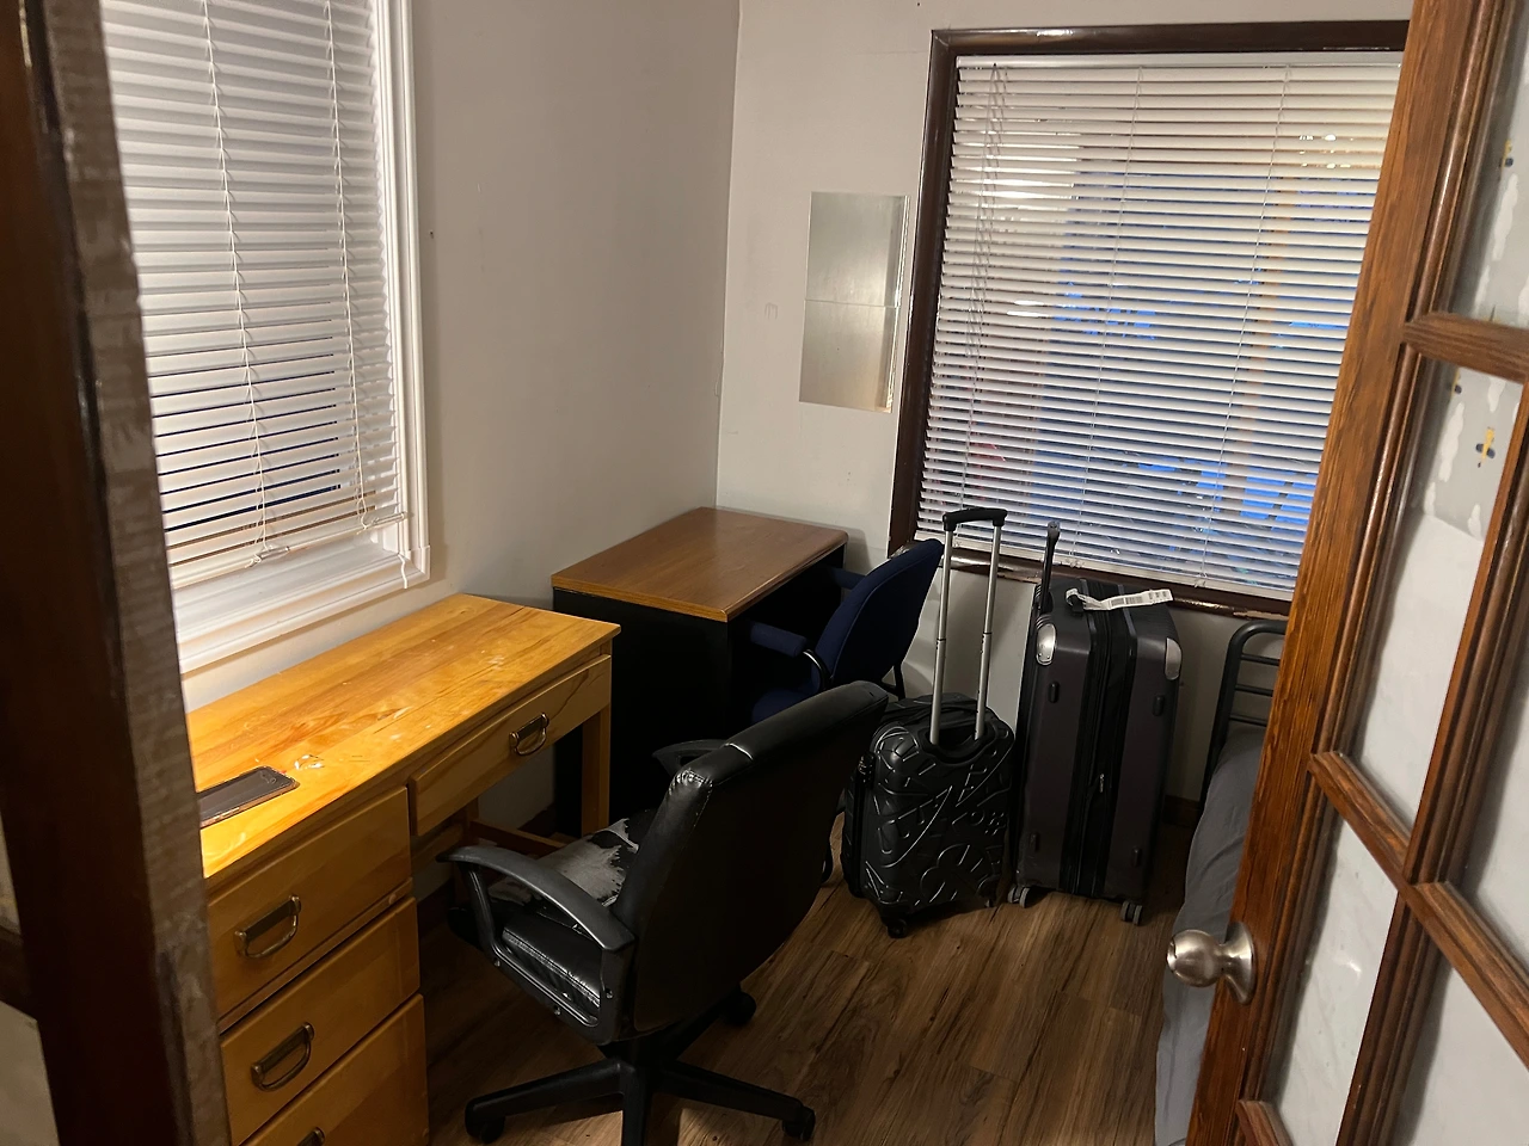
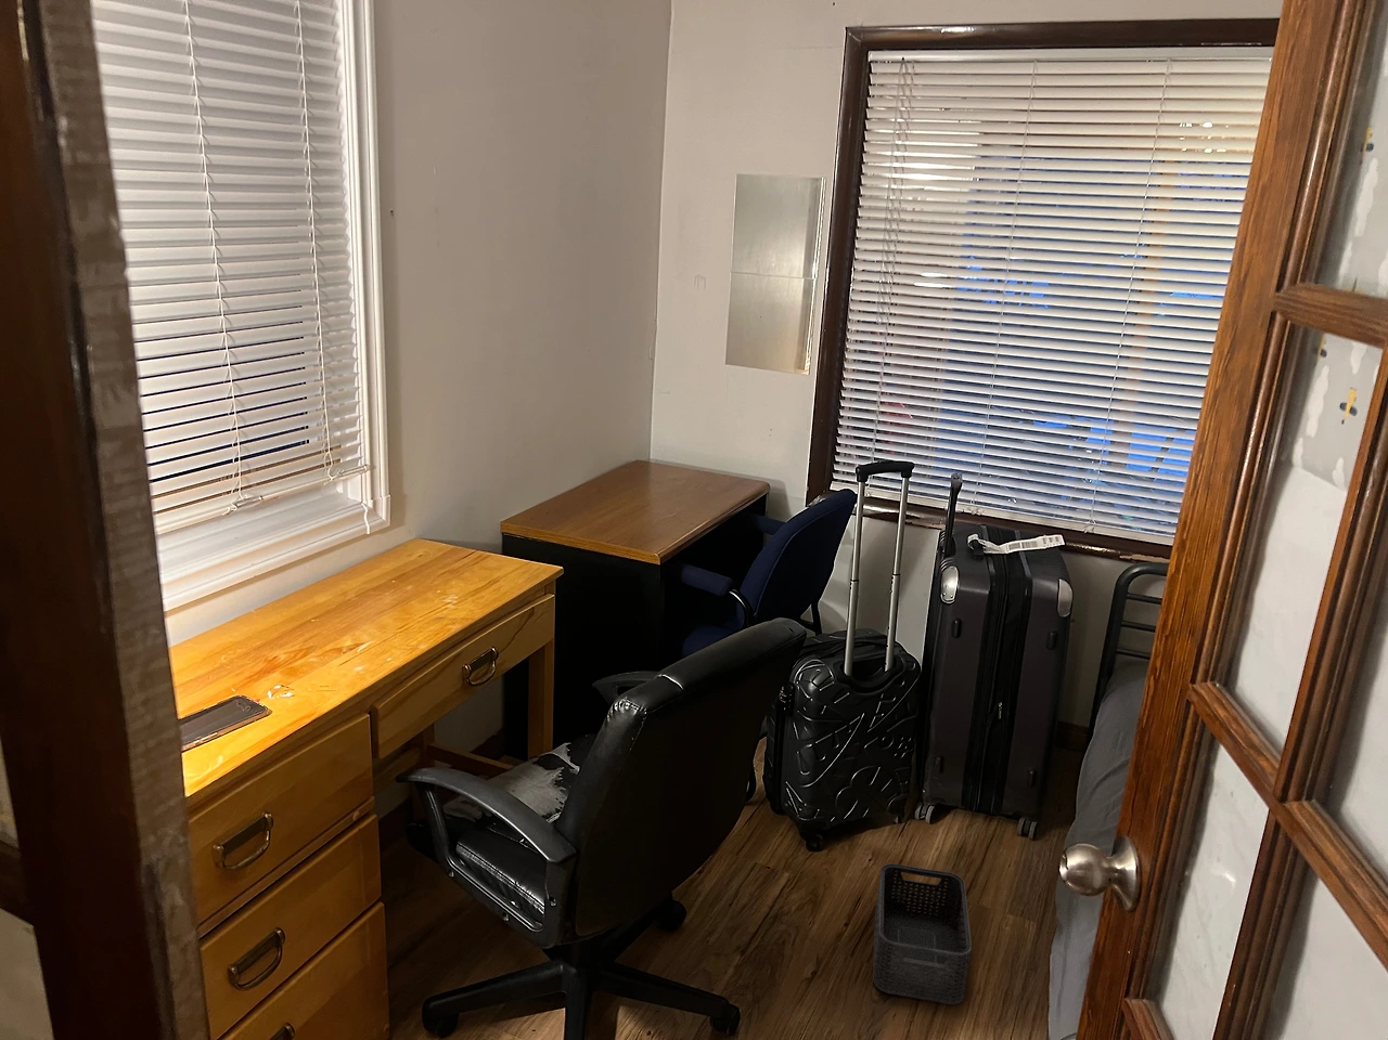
+ storage bin (919, 930)
